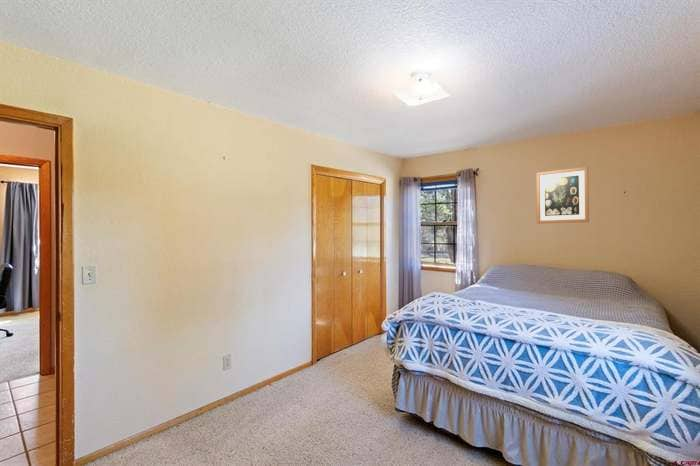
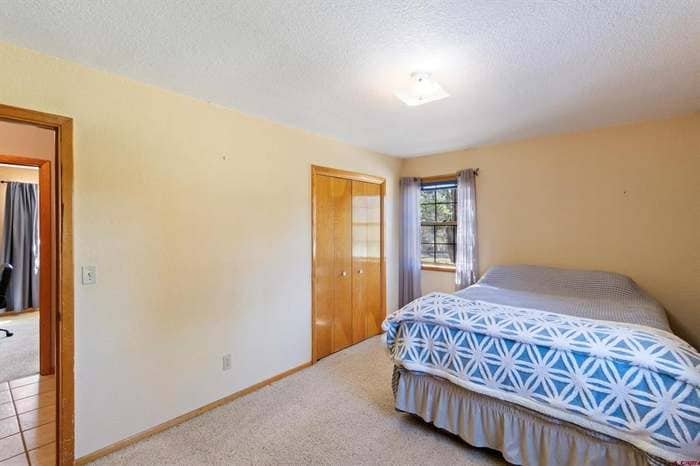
- wall art (561, 196)
